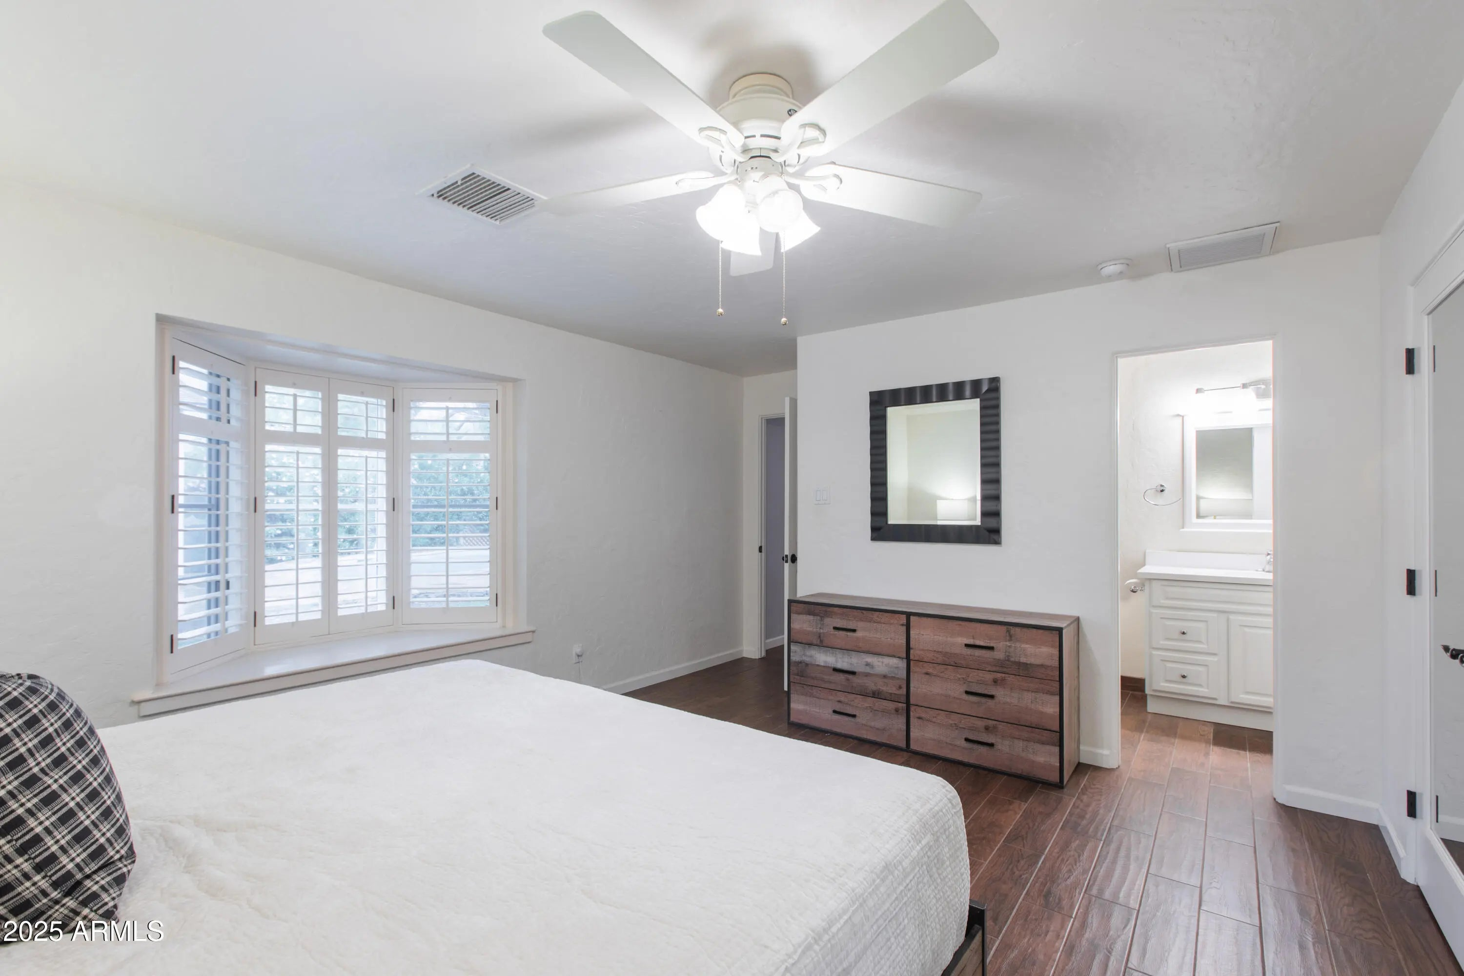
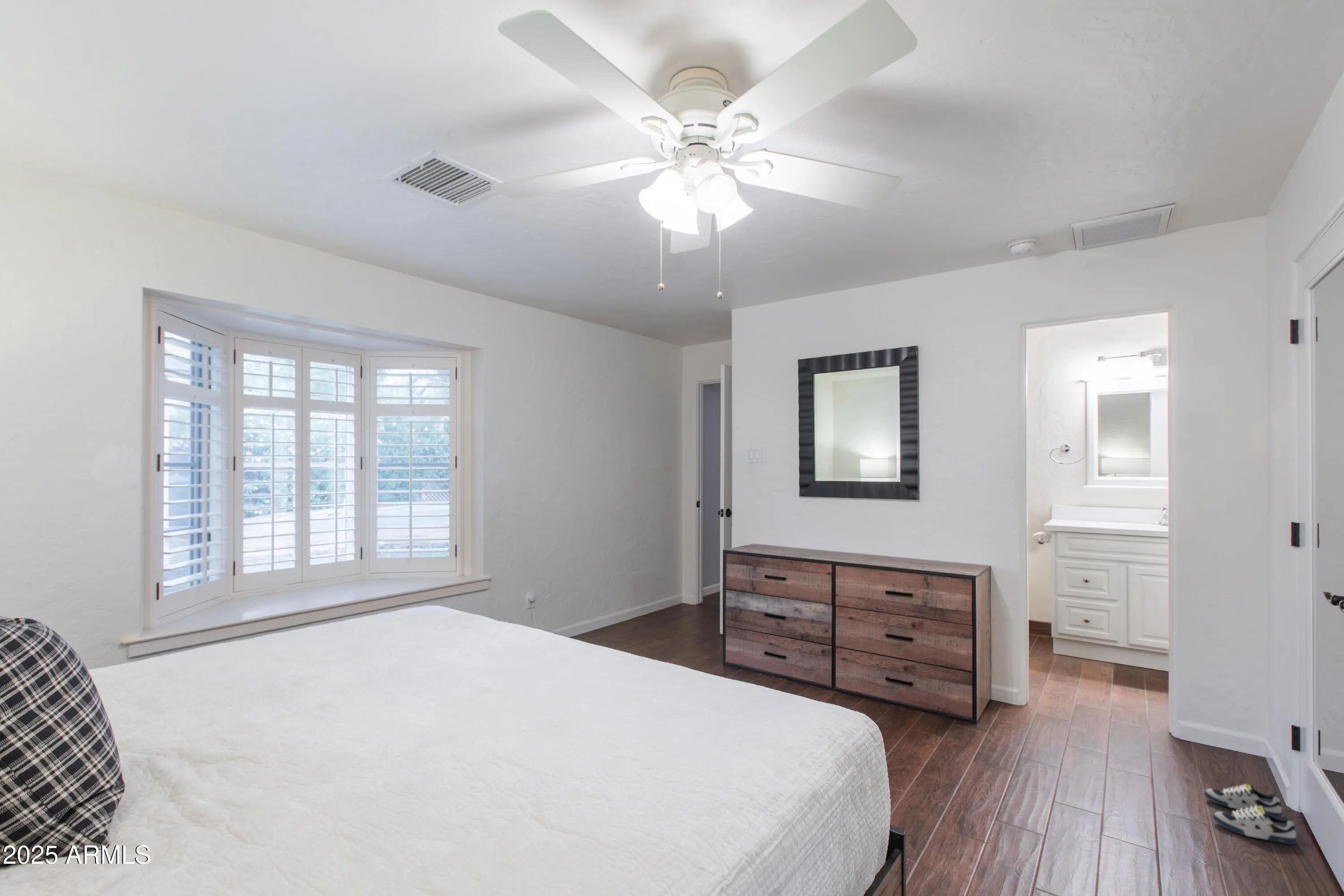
+ shoe (1247, 807)
